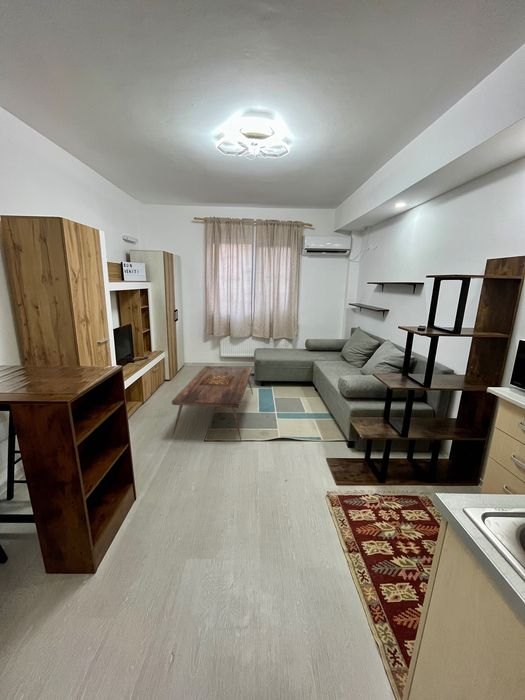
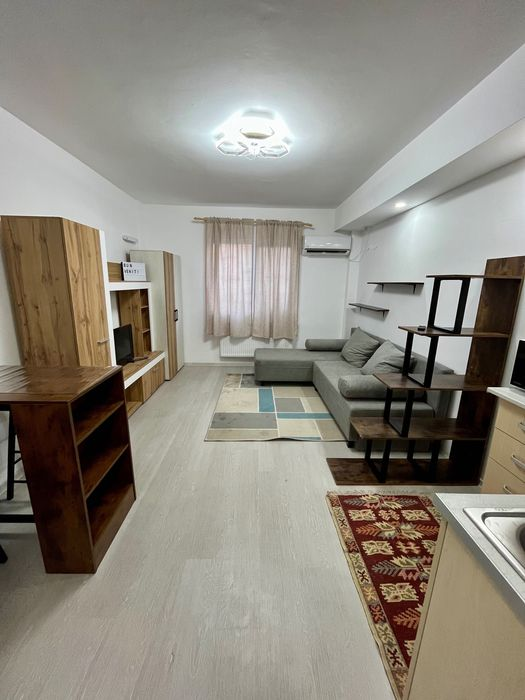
- coffee table (219, 395)
